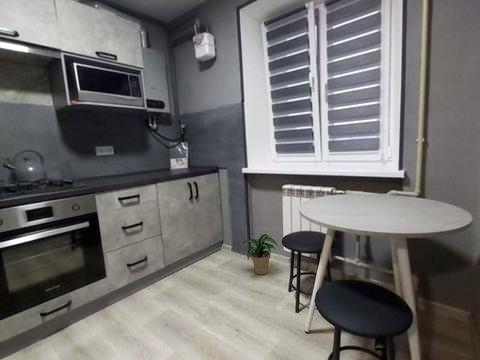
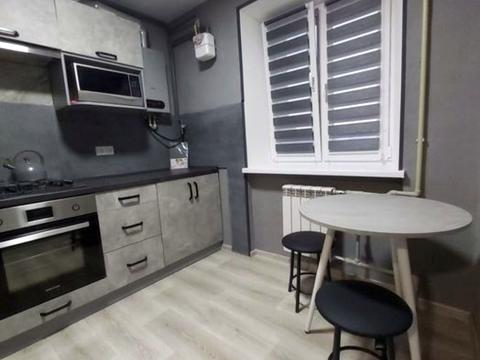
- potted plant (260, 254)
